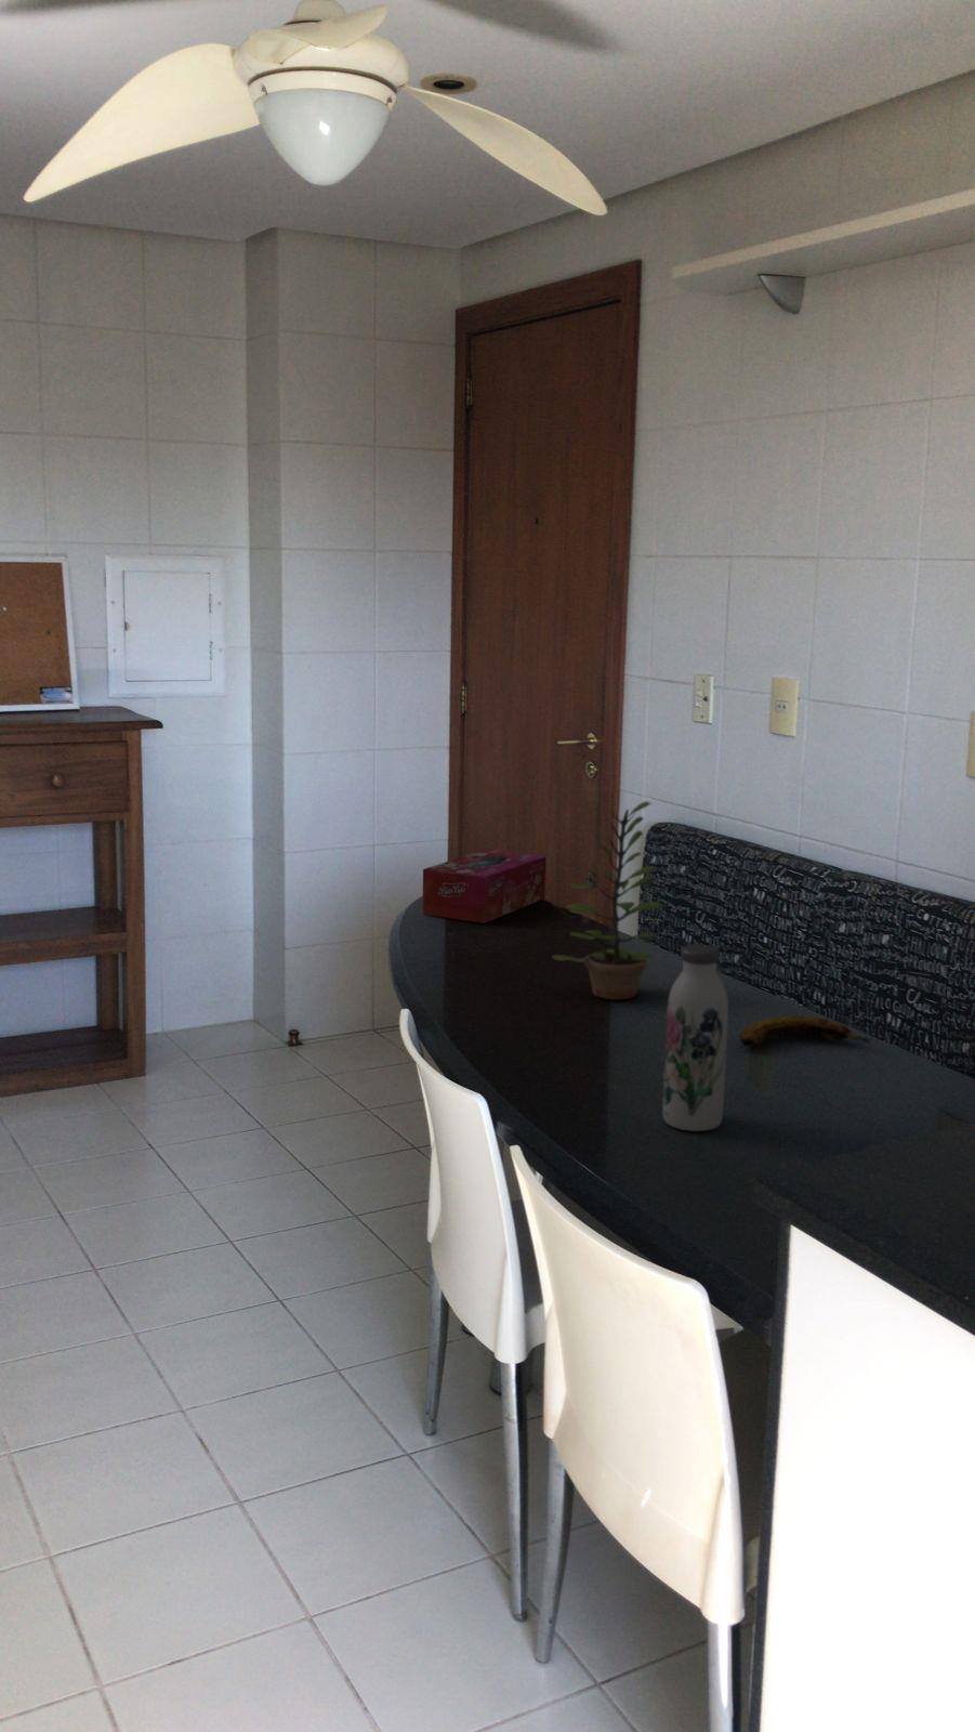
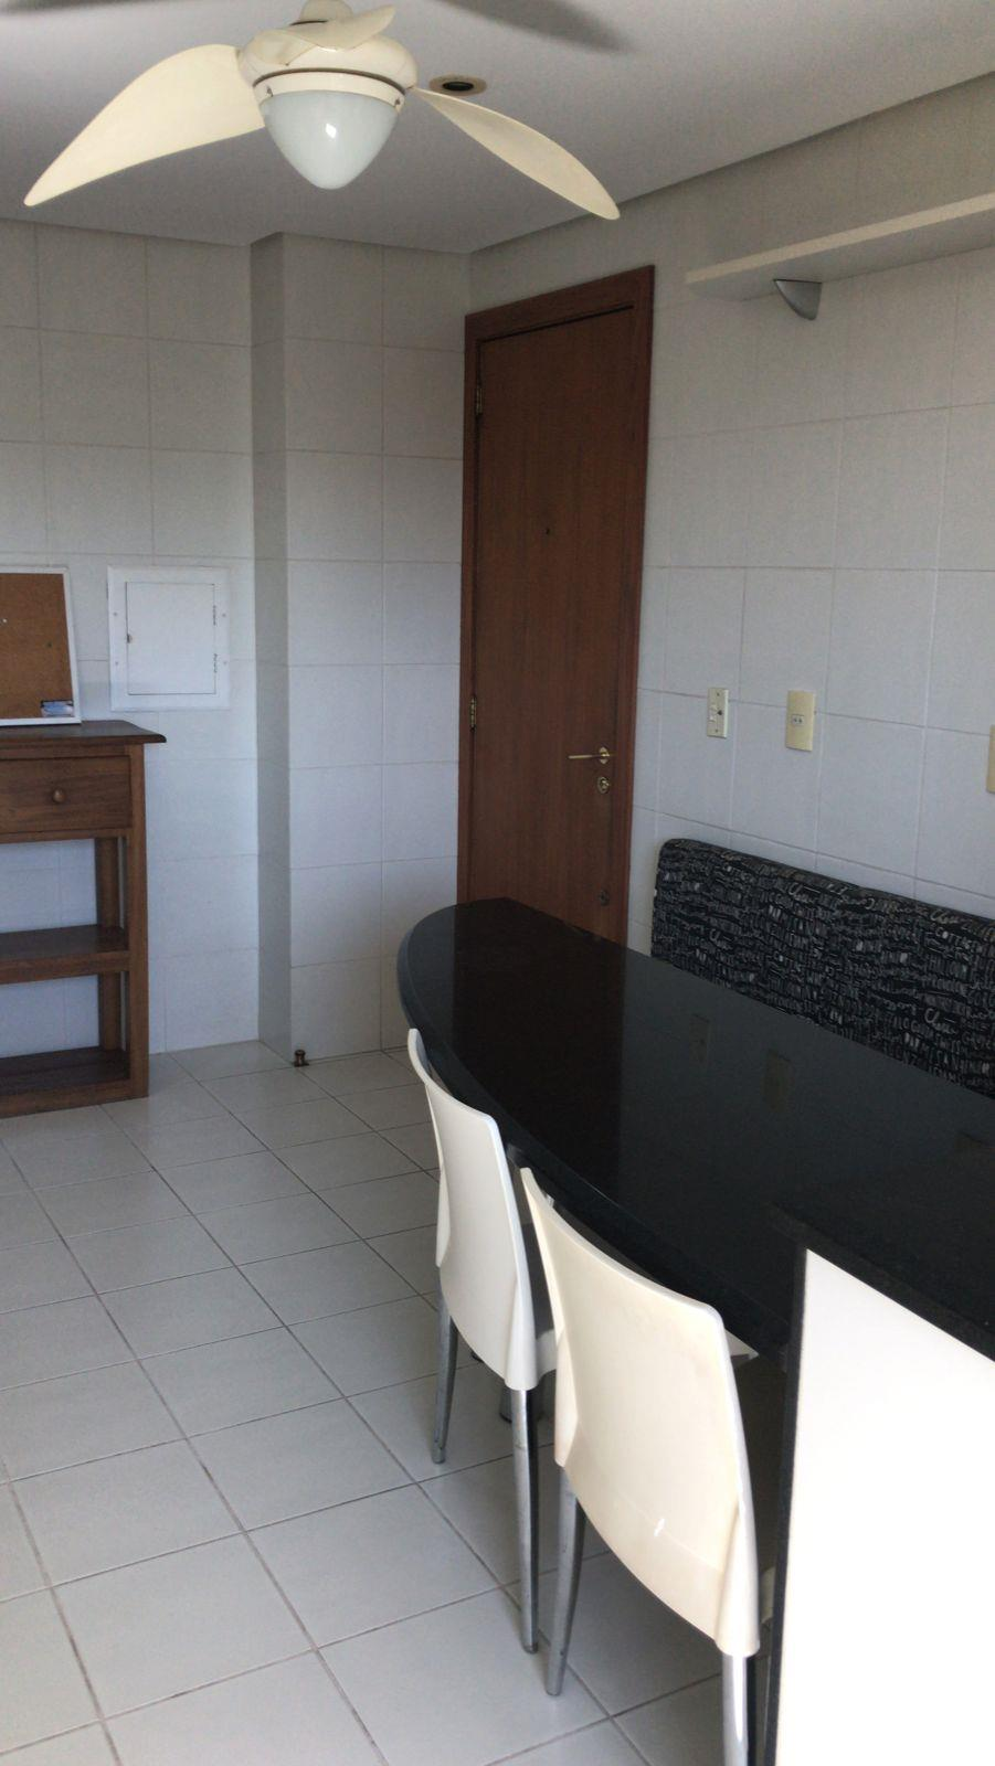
- water bottle (696, 1035)
- banana (797, 1034)
- tissue box (485, 884)
- plant (608, 897)
